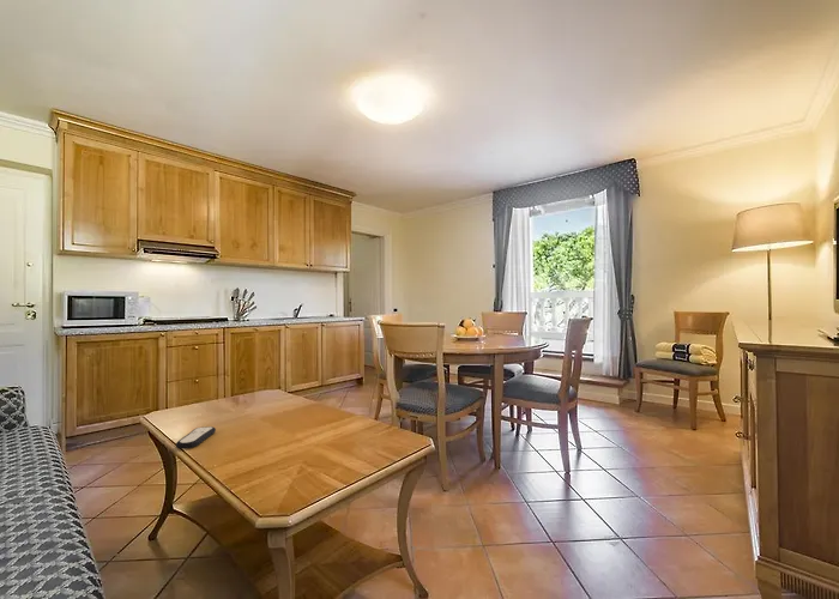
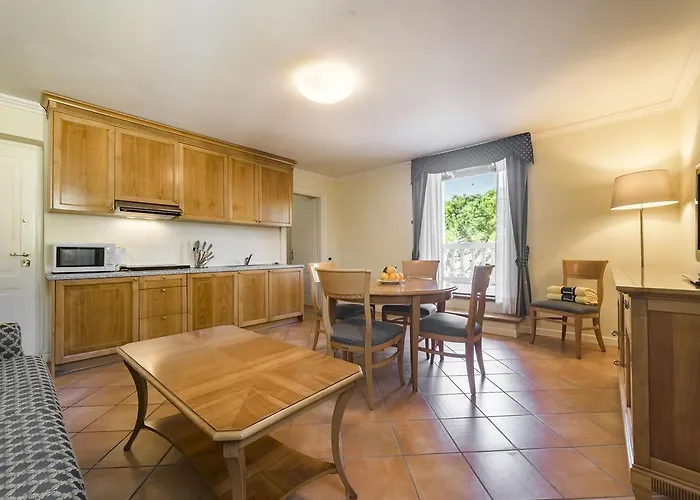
- remote control (195, 436)
